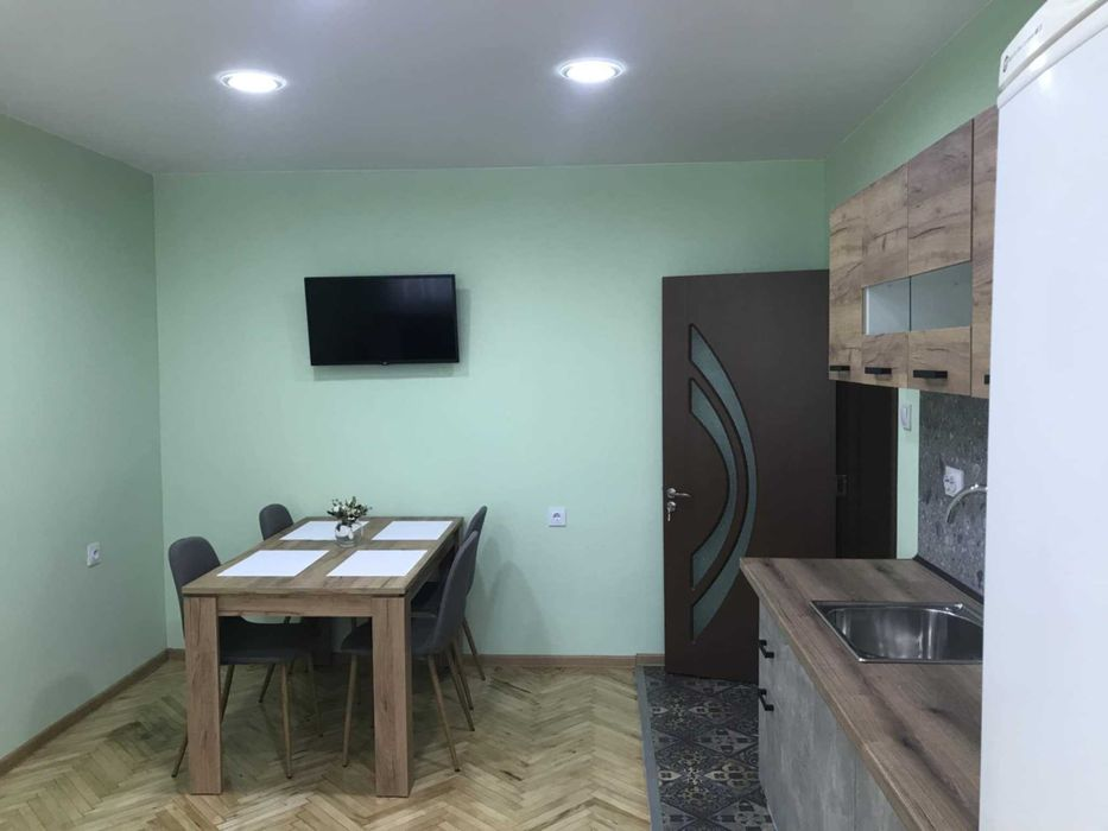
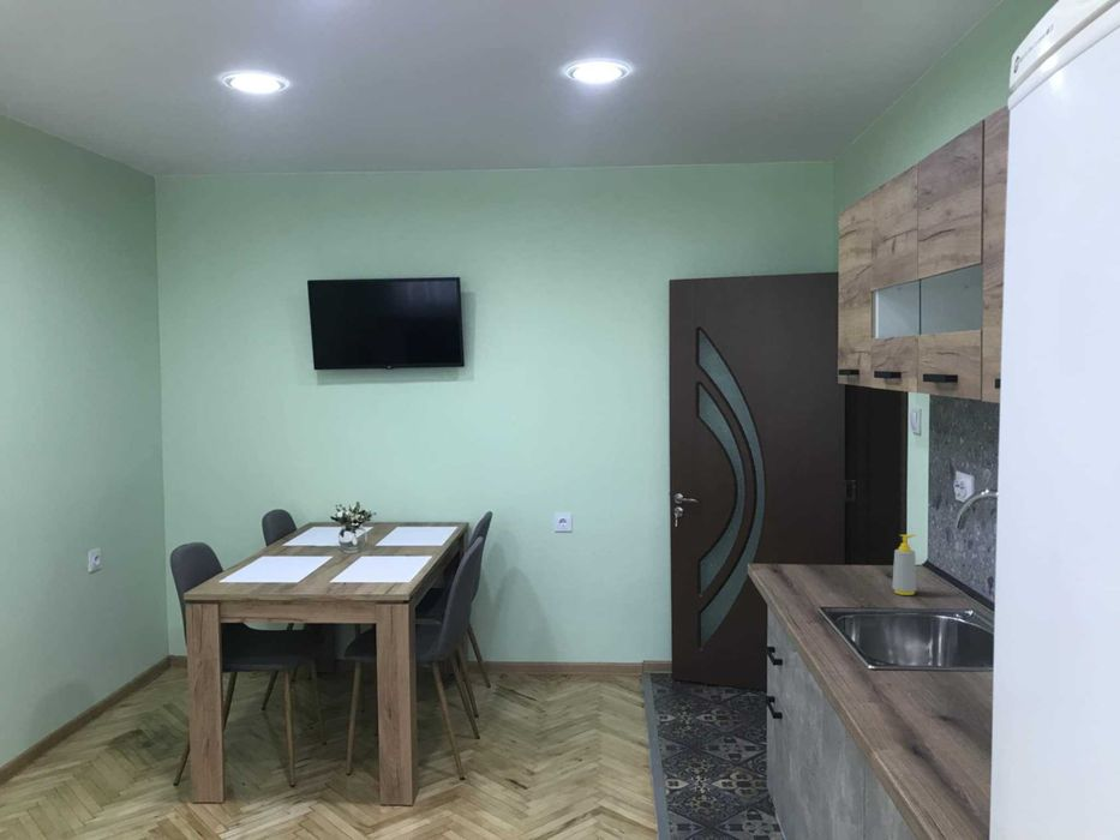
+ soap bottle (904, 563)
